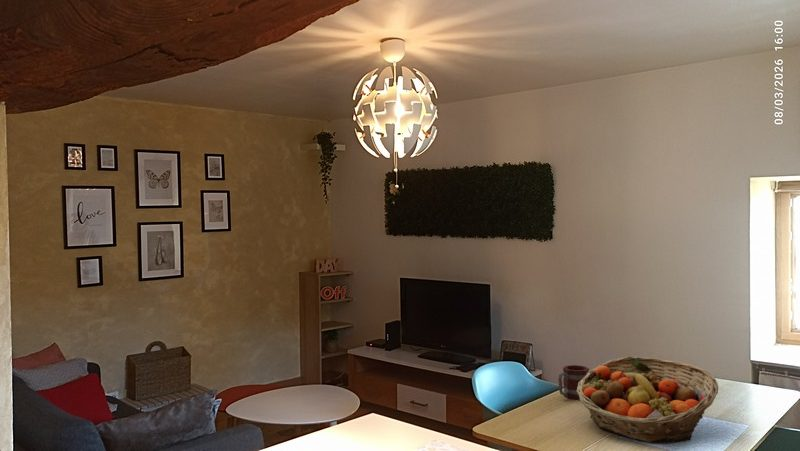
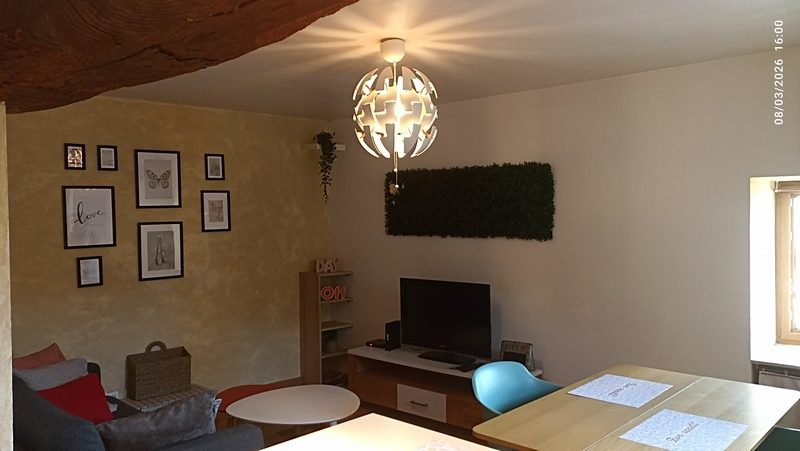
- mug (572, 382)
- fruit basket (644, 397)
